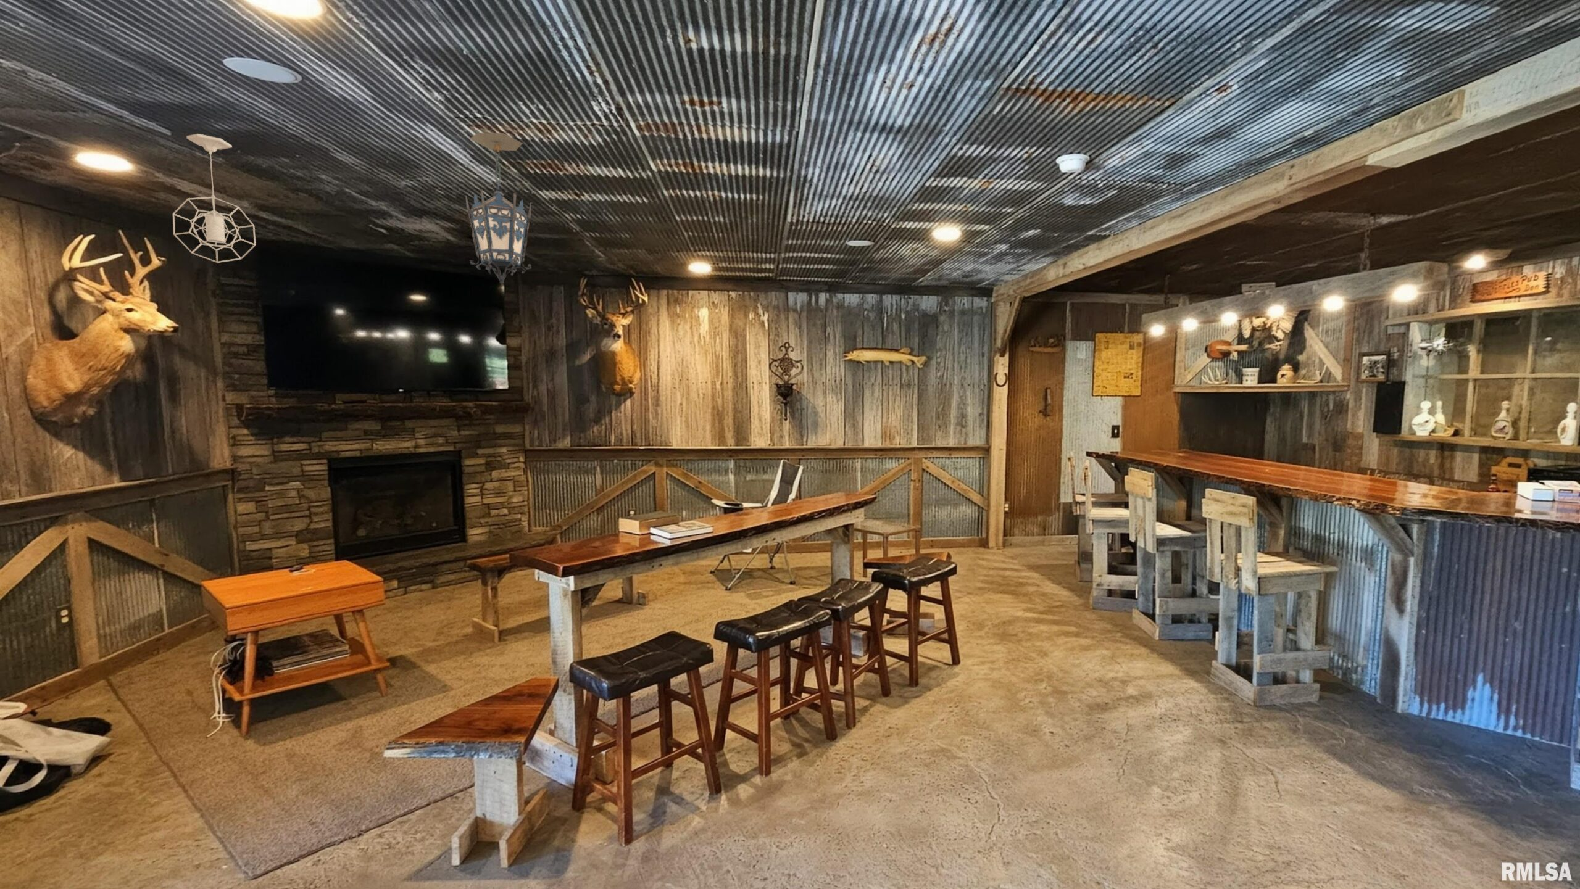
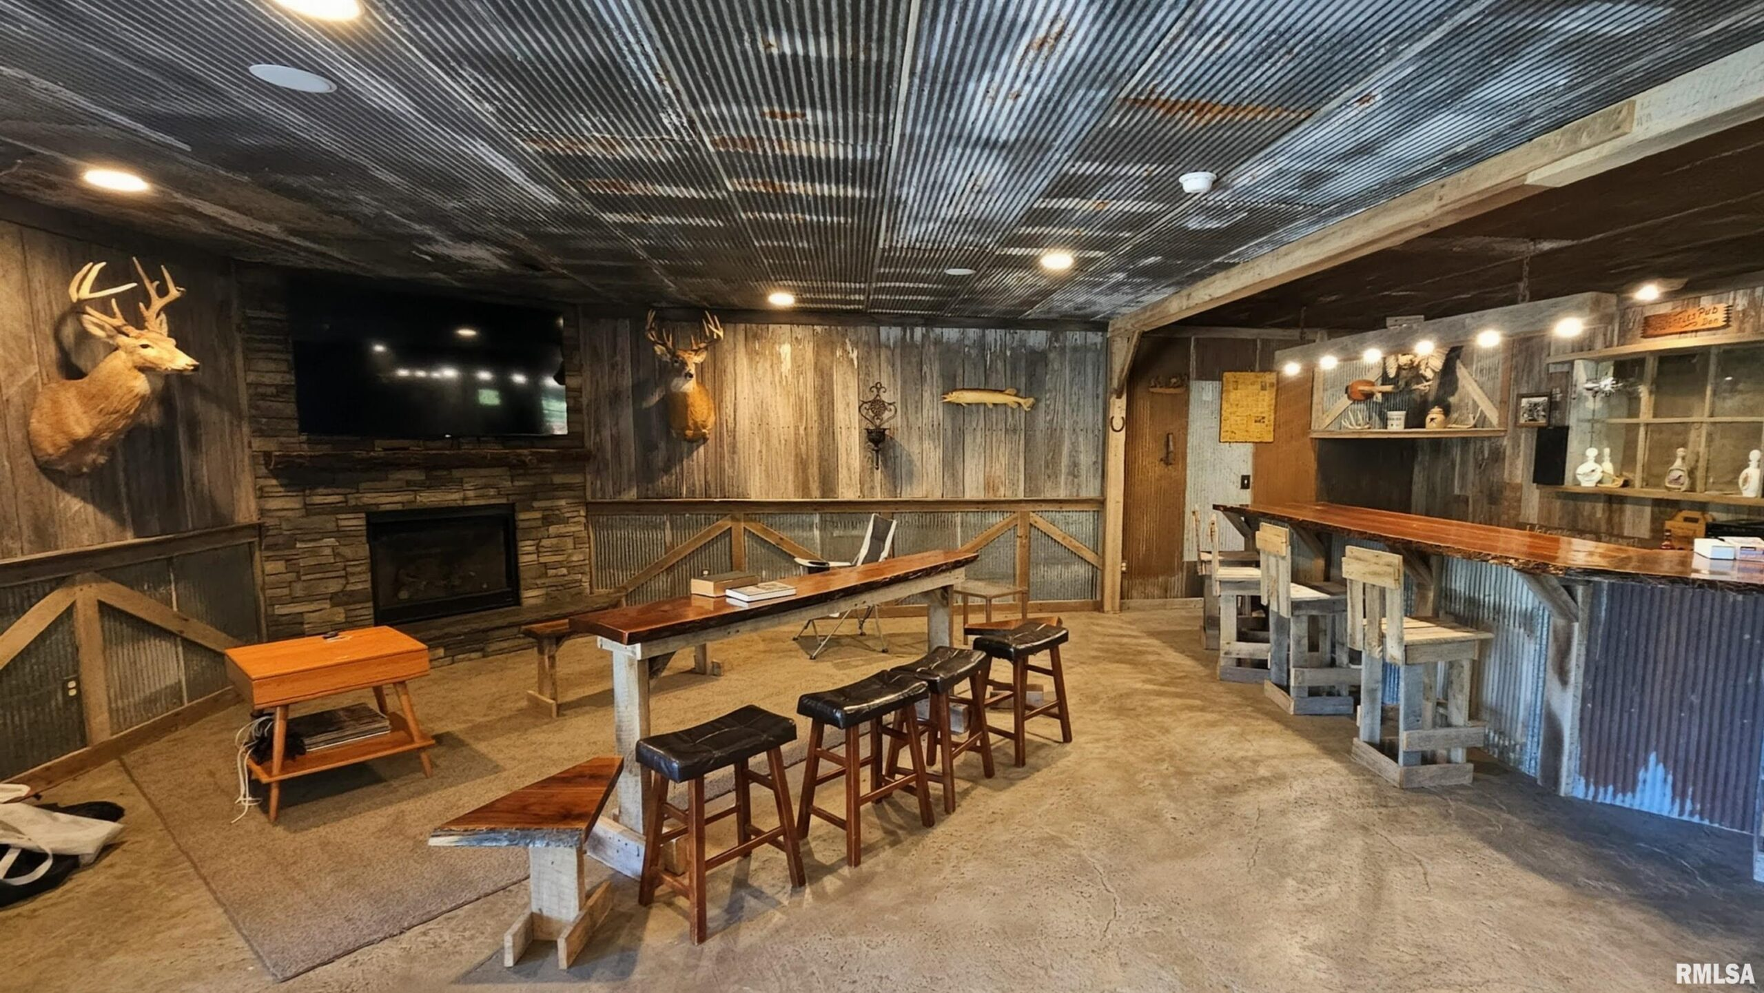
- hanging lantern (499, 214)
- pendant light (214, 202)
